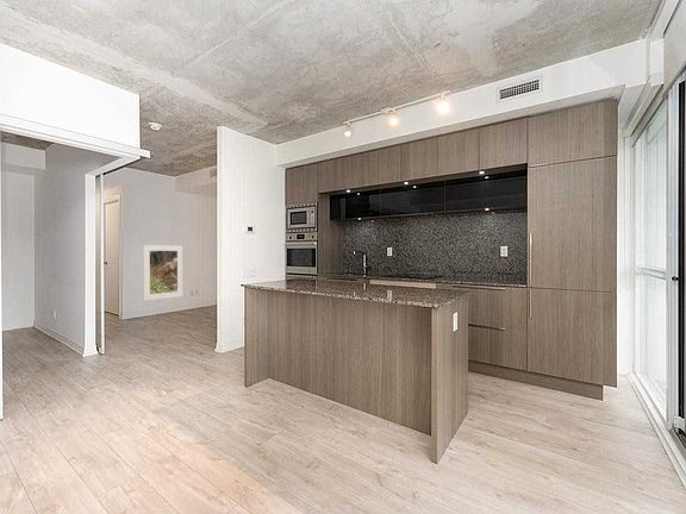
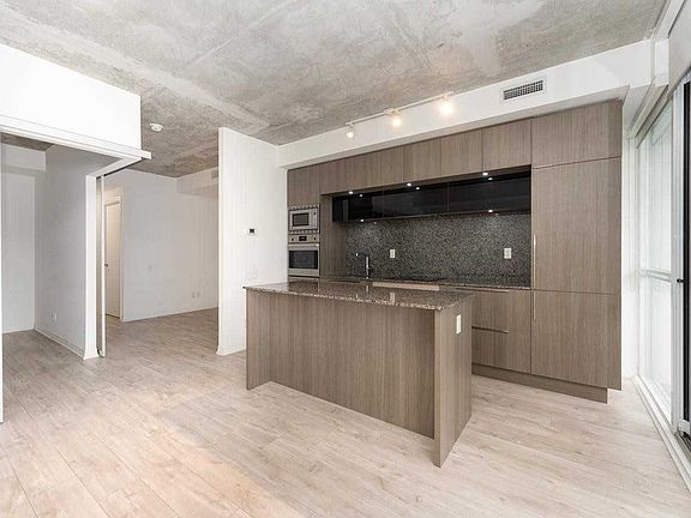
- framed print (163, 271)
